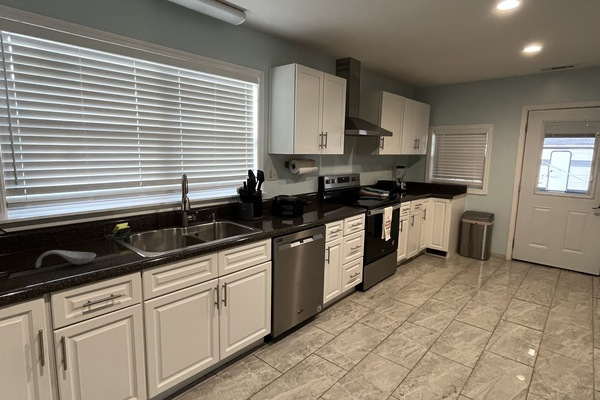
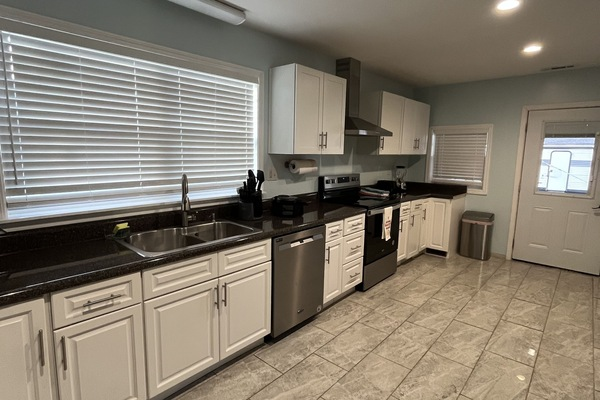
- spoon rest (66, 257)
